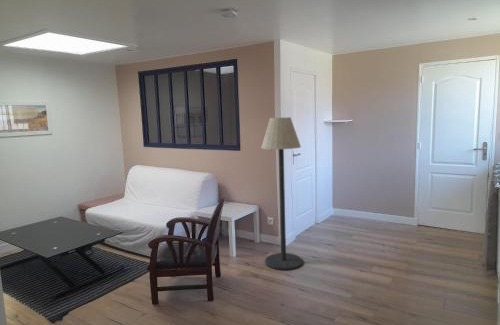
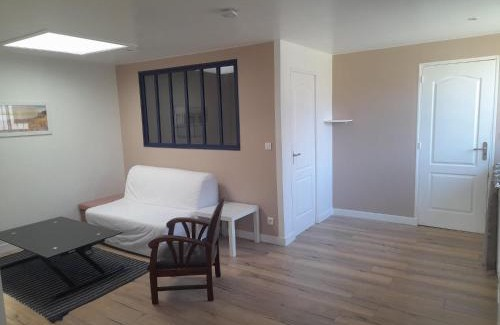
- floor lamp (282, 191)
